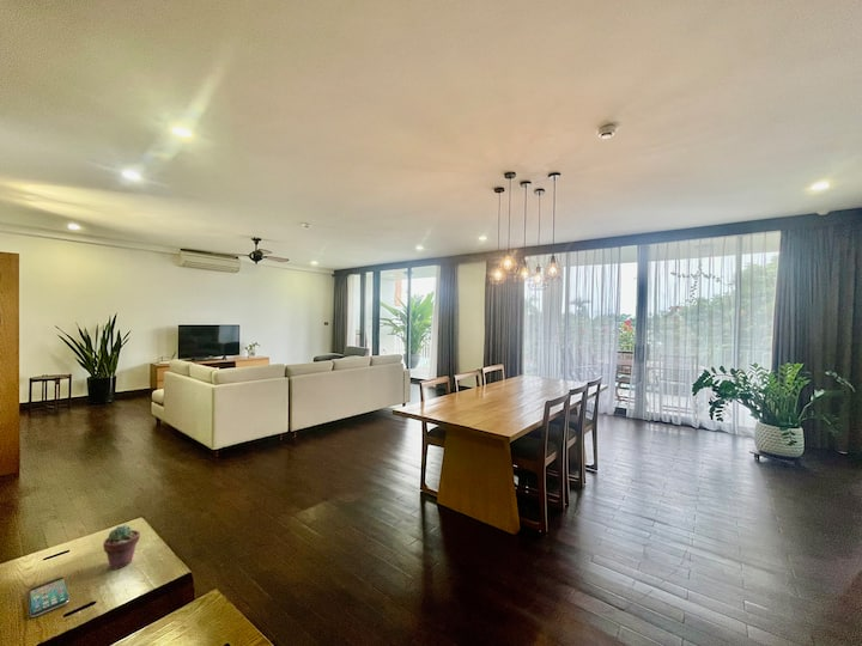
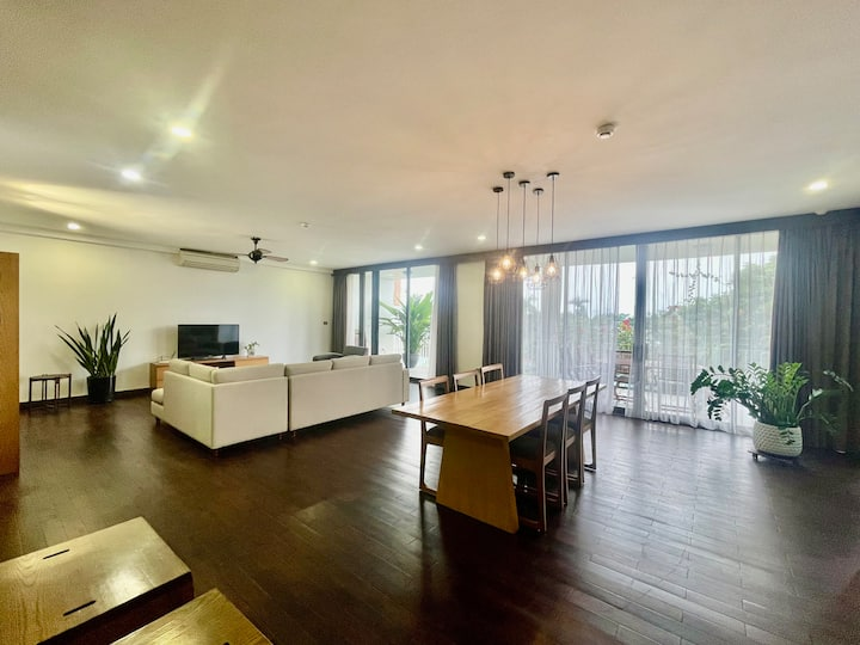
- potted succulent (121, 544)
- smartphone (48, 596)
